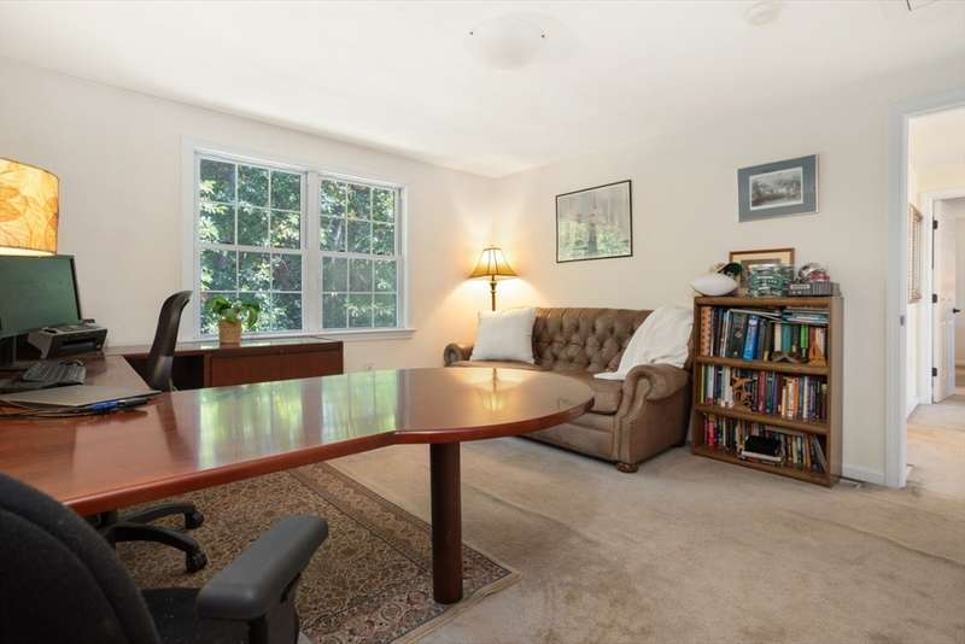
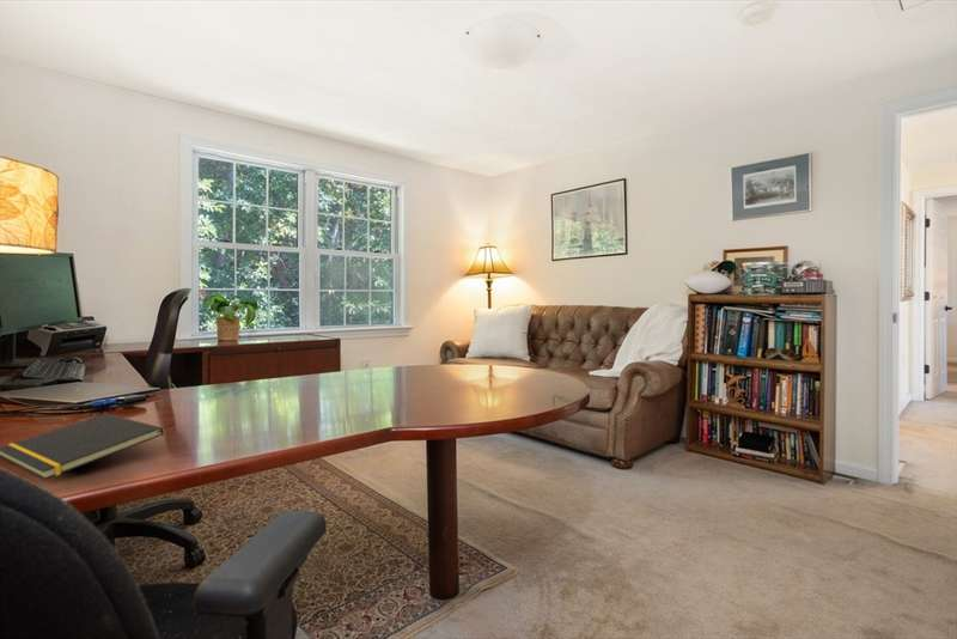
+ notepad (80, 442)
